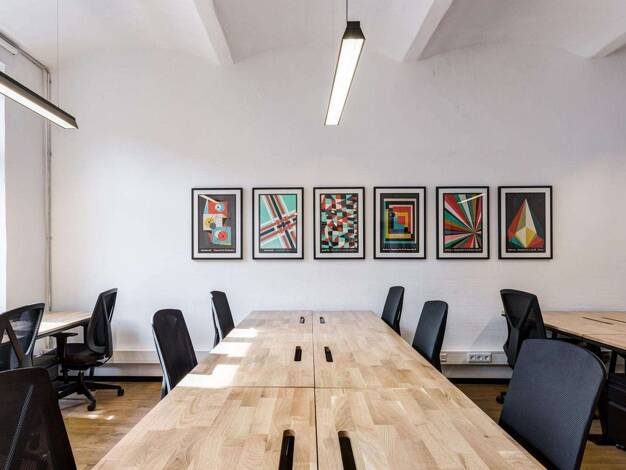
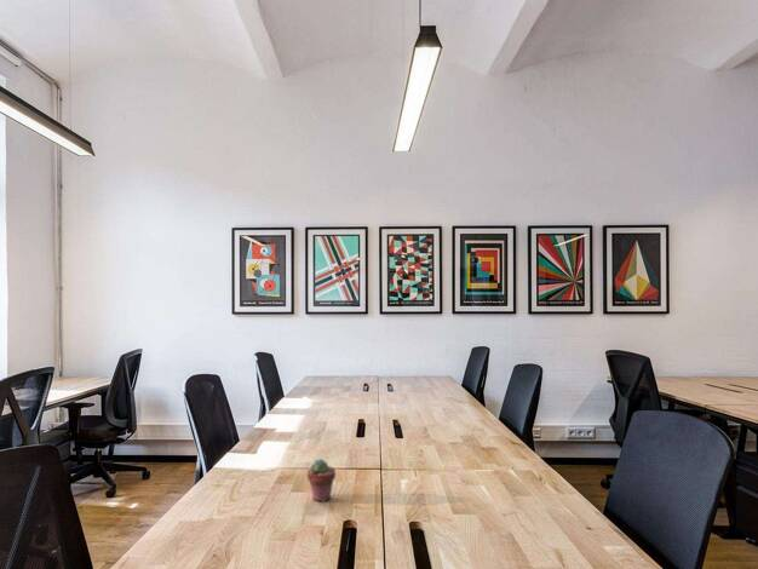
+ potted succulent (321, 478)
